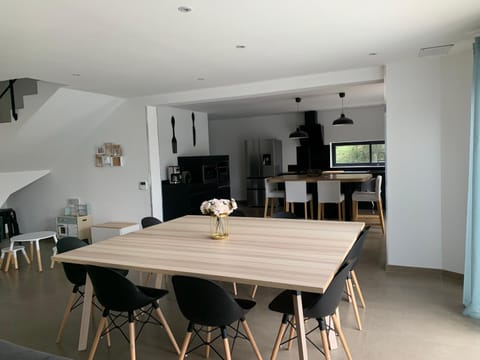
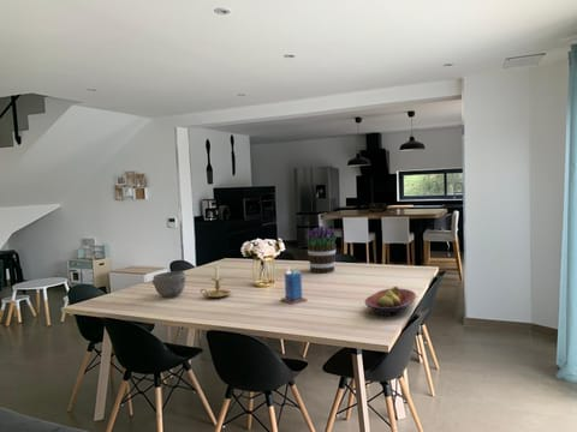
+ candle holder (214, 280)
+ candle (292, 283)
+ bowl (169, 283)
+ fruit bowl (391, 298)
+ bouquet (320, 248)
